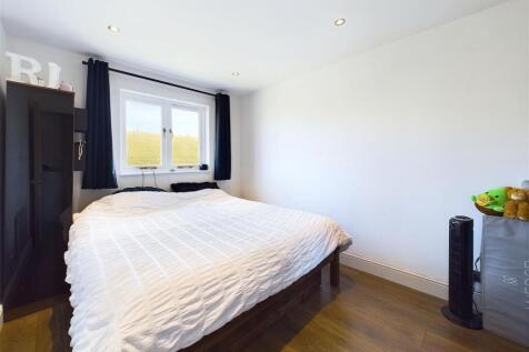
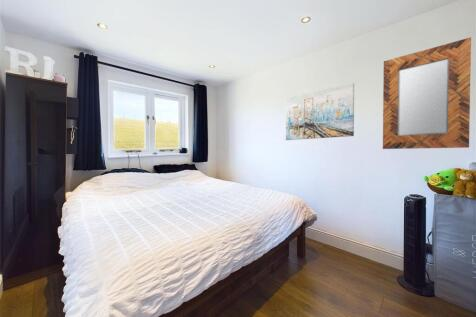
+ home mirror (421, 100)
+ wall art (315, 115)
